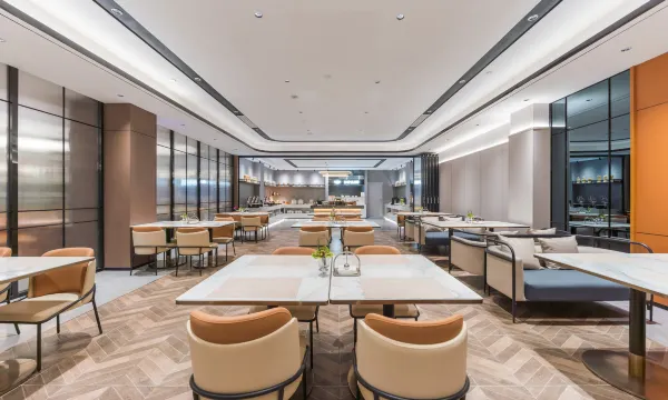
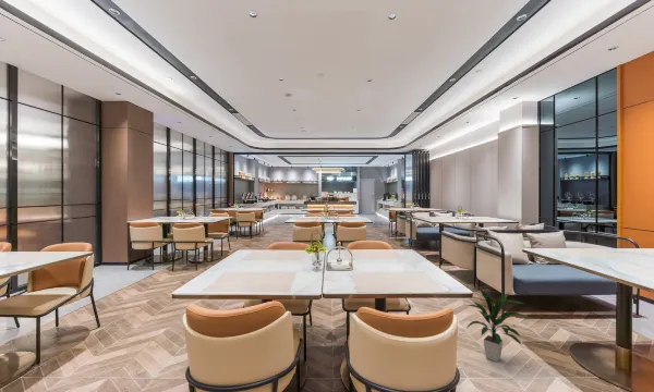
+ indoor plant (495, 323)
